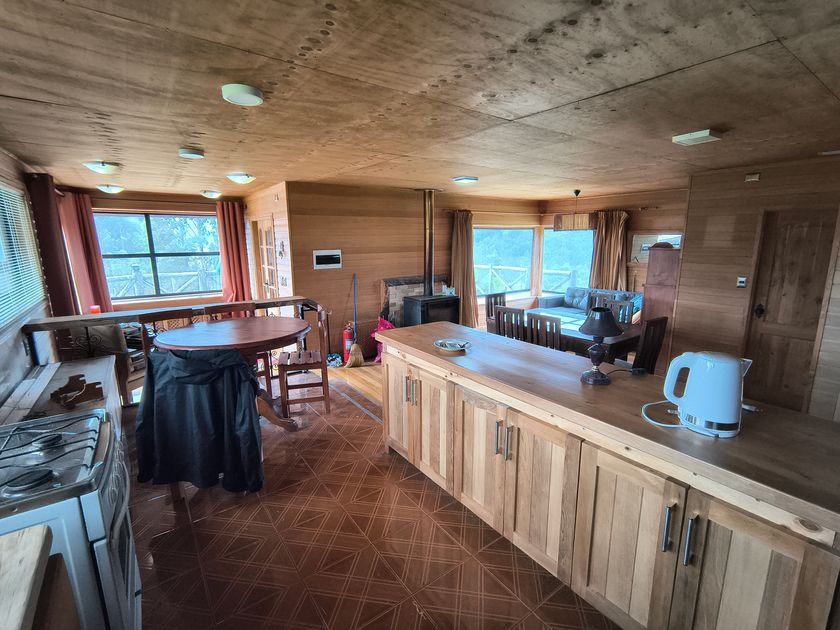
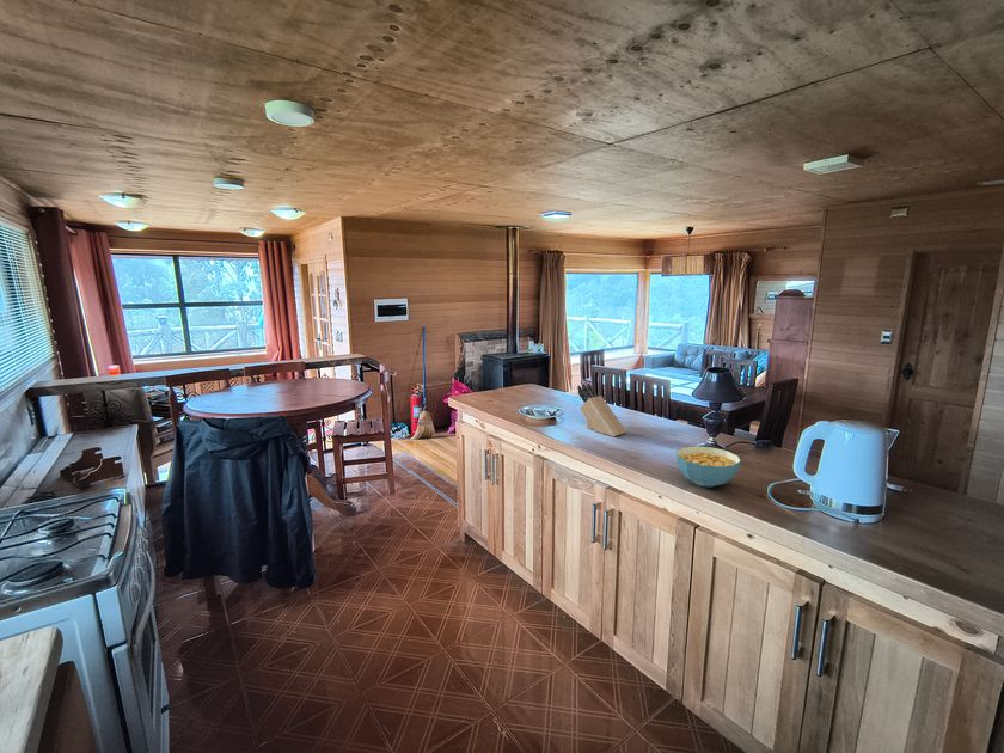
+ knife block (599, 408)
+ cereal bowl (706, 470)
